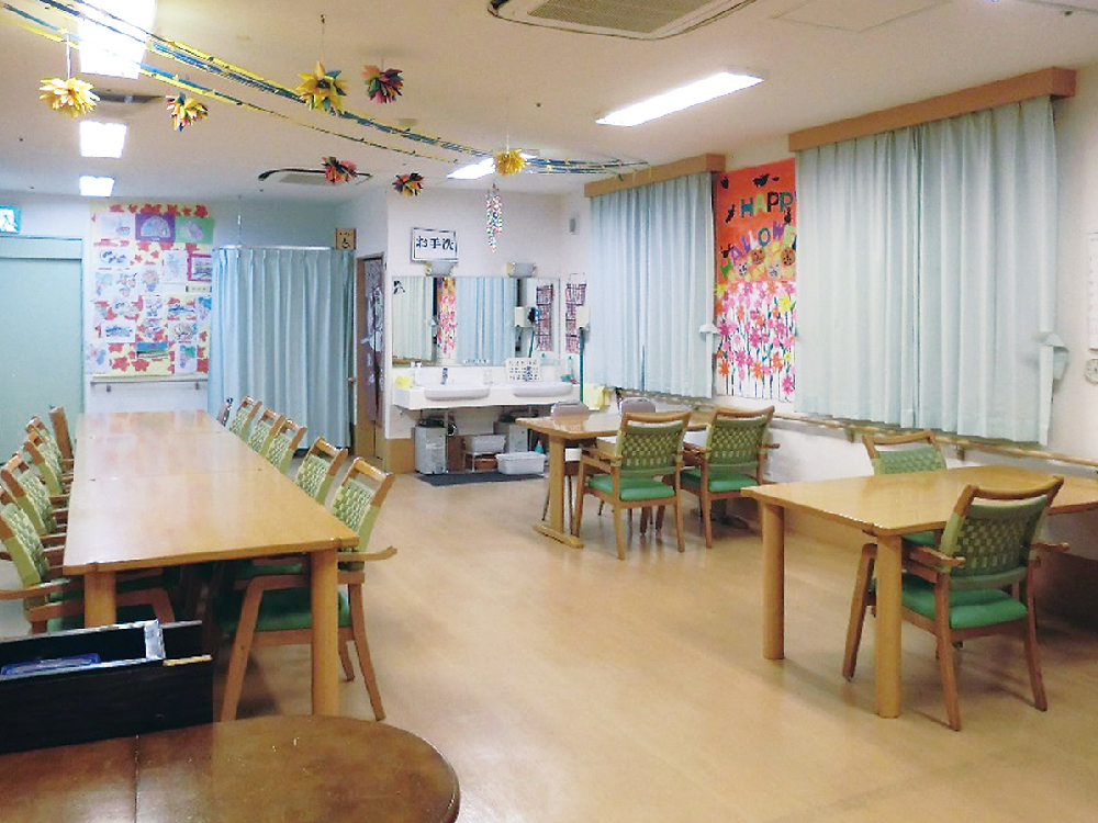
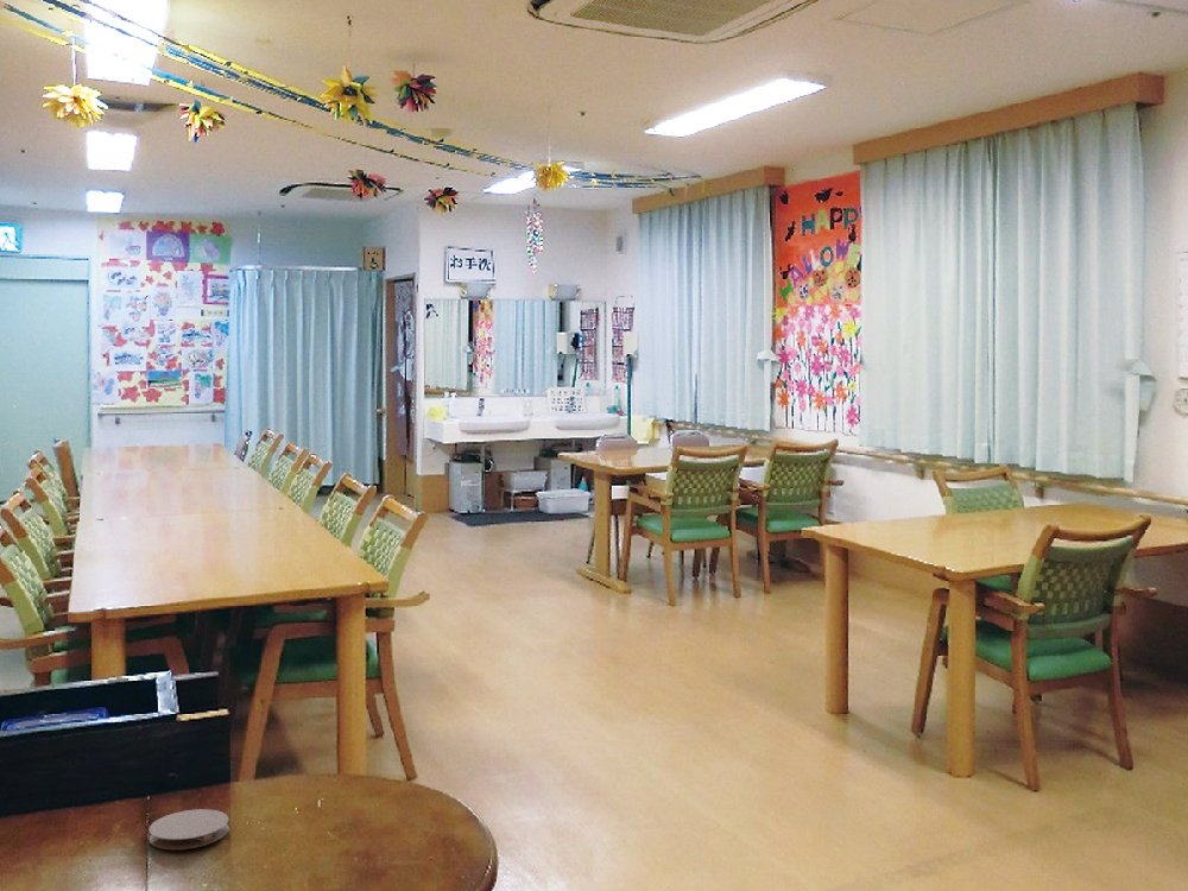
+ coaster (189, 828)
